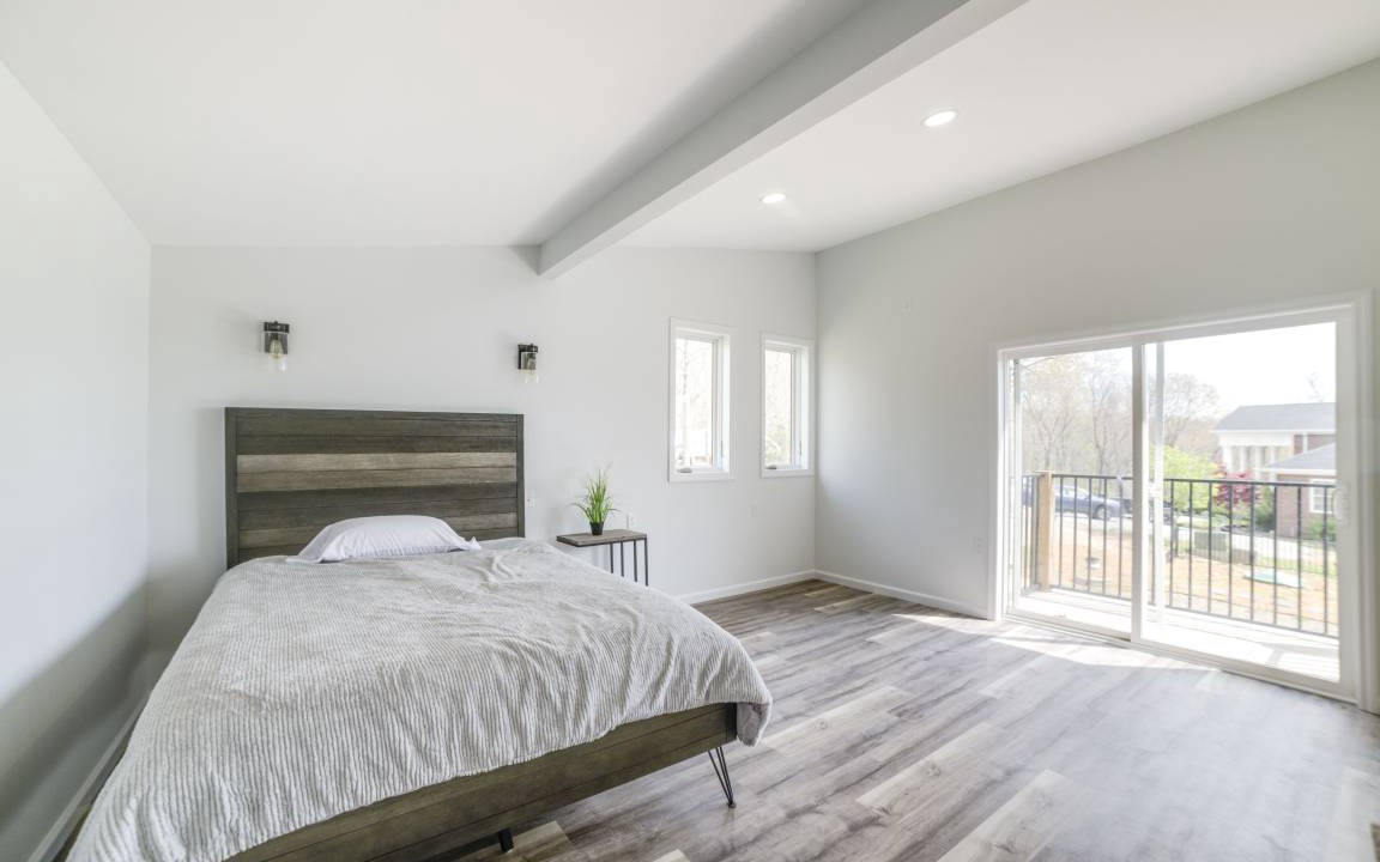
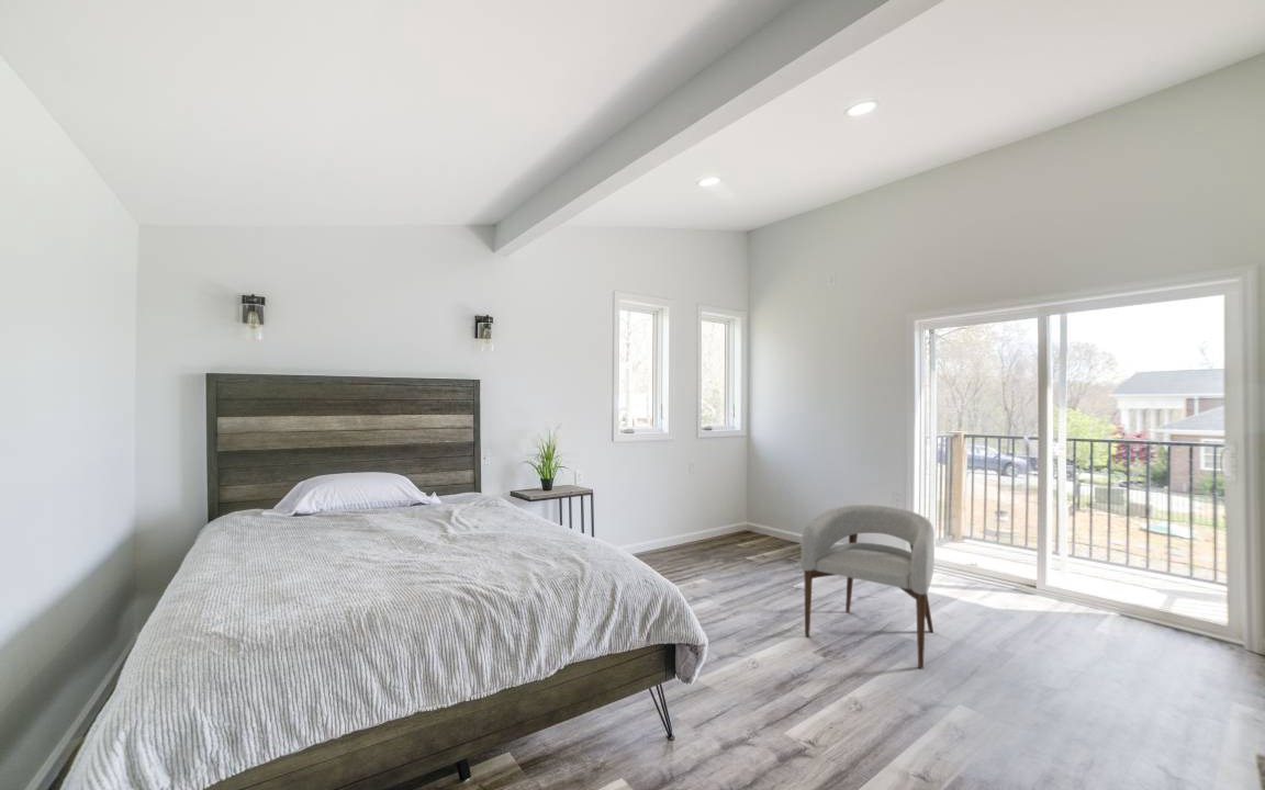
+ armchair (872, 575)
